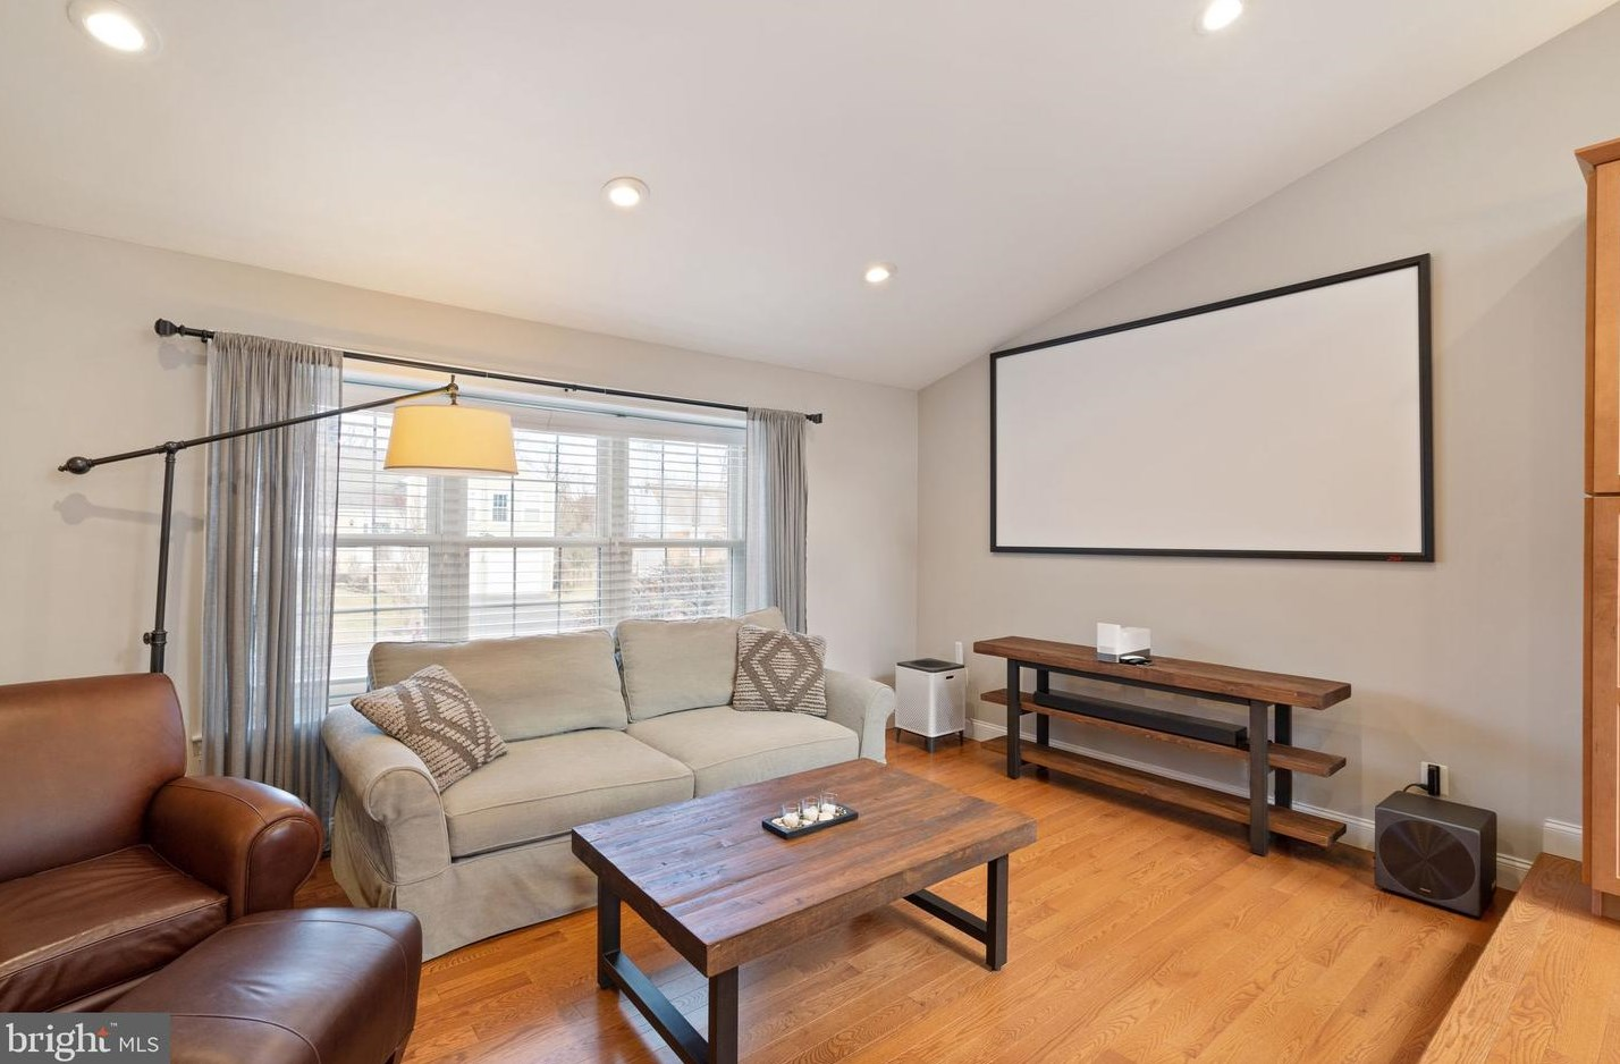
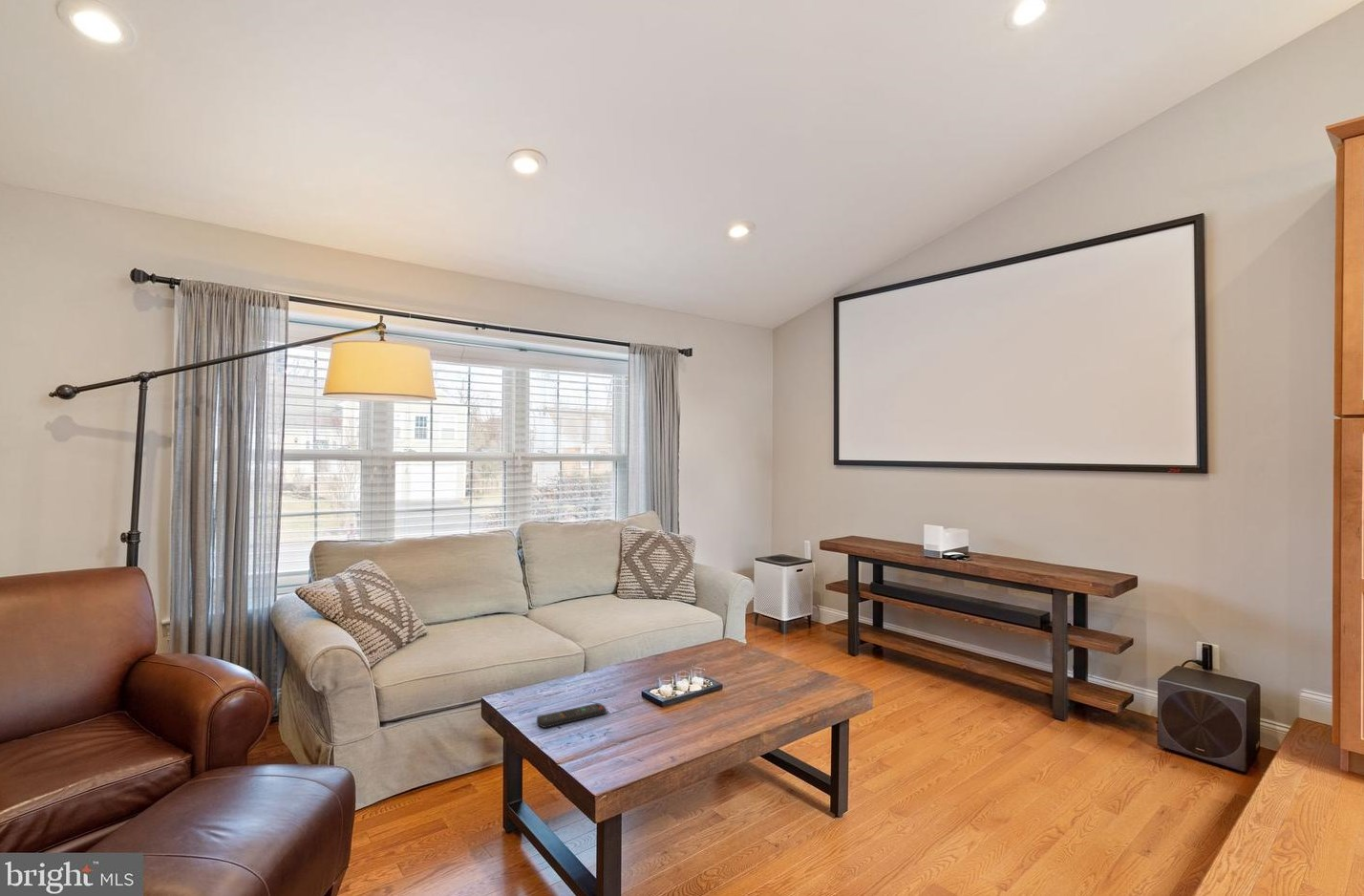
+ remote control (571, 715)
